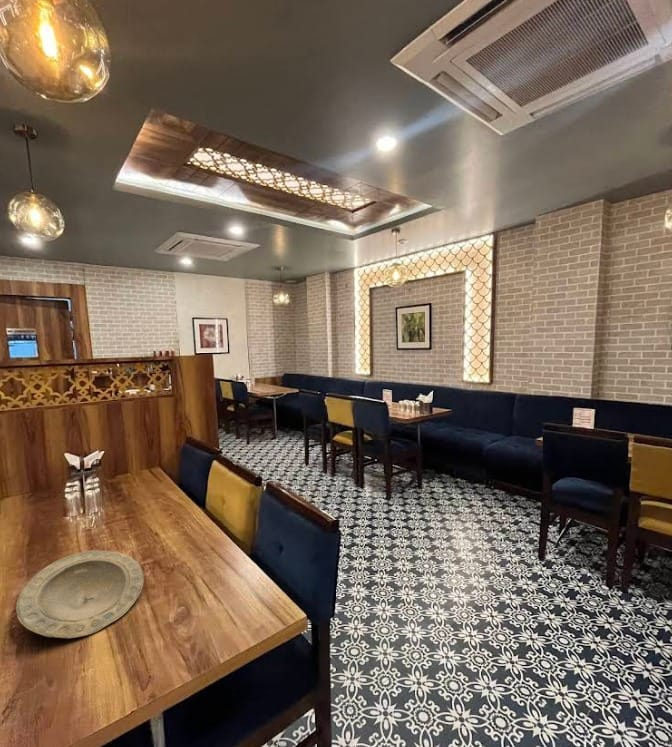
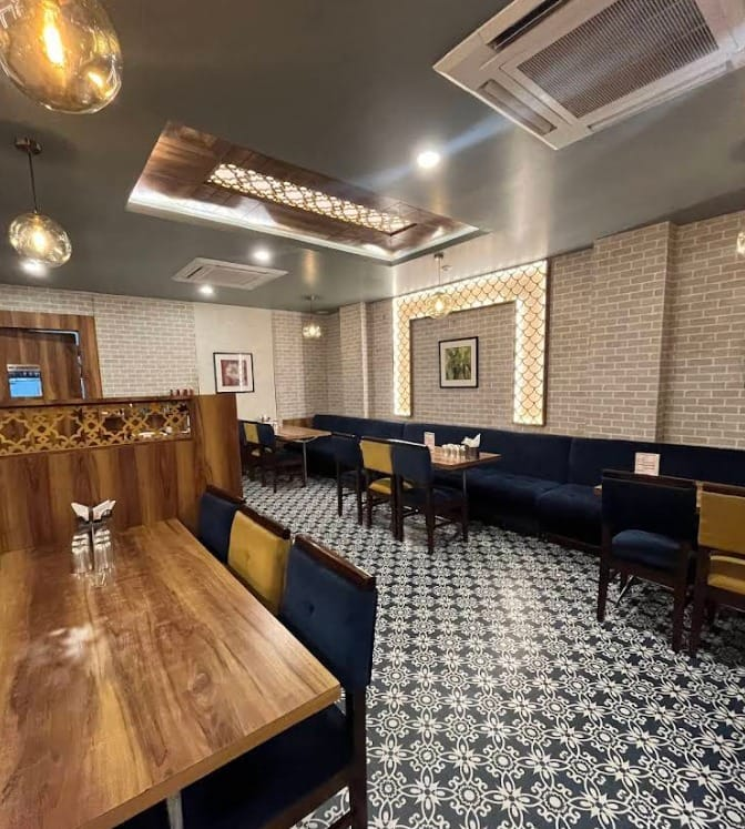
- plate (84, 588)
